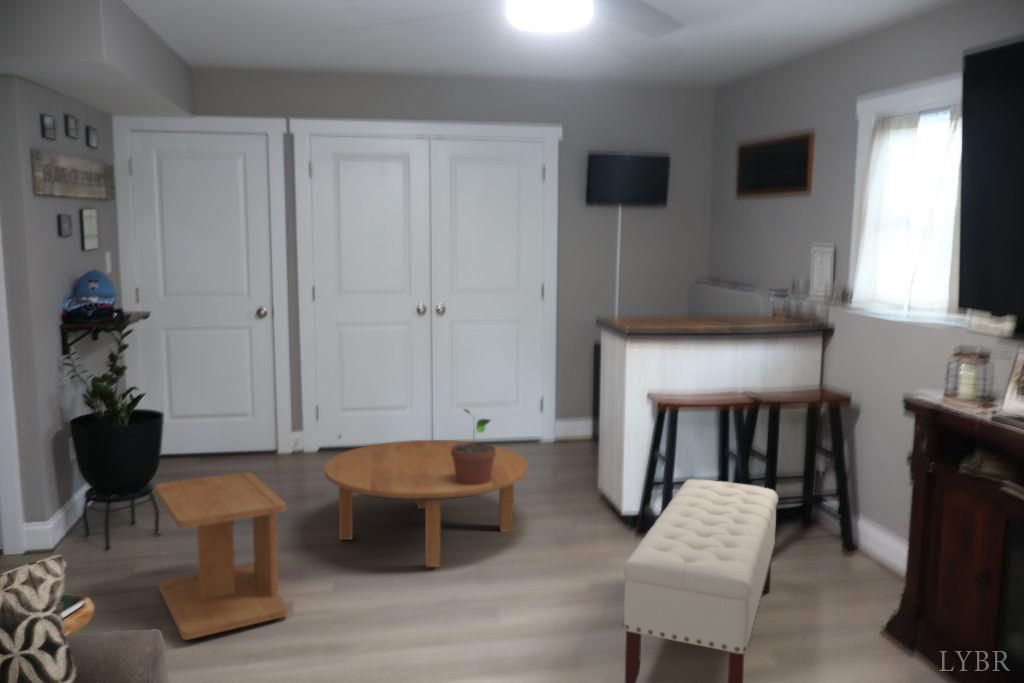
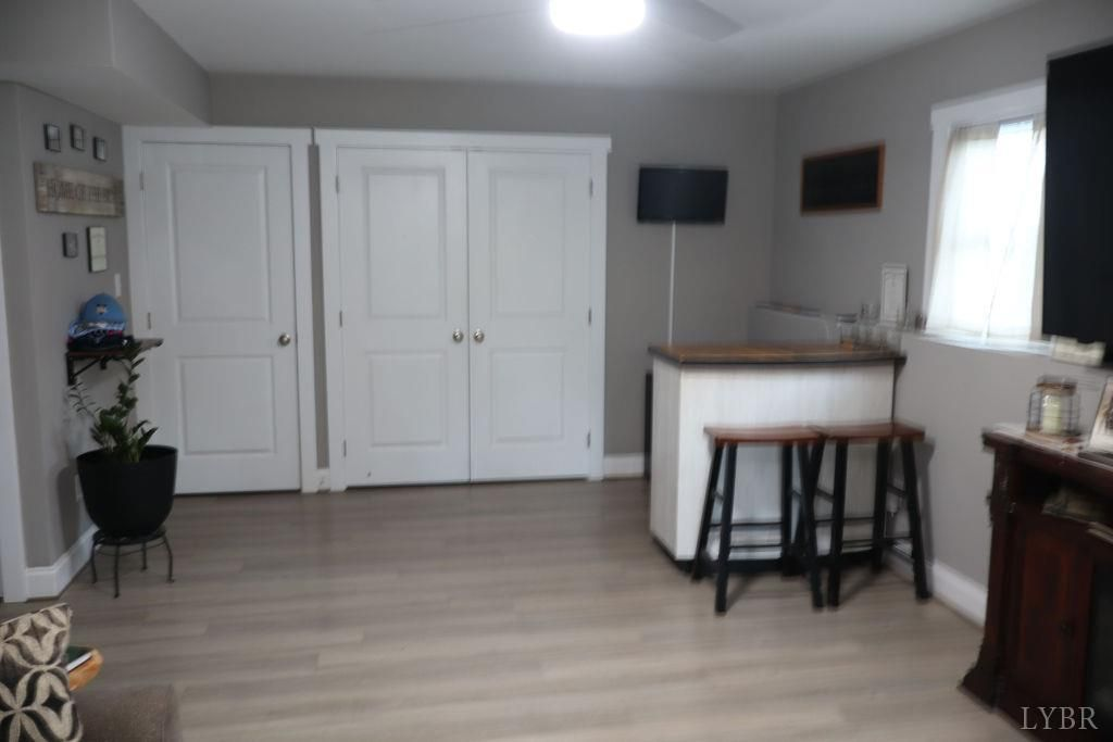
- bench (708, 577)
- side table (219, 549)
- potted plant (473, 442)
- coffee table (427, 498)
